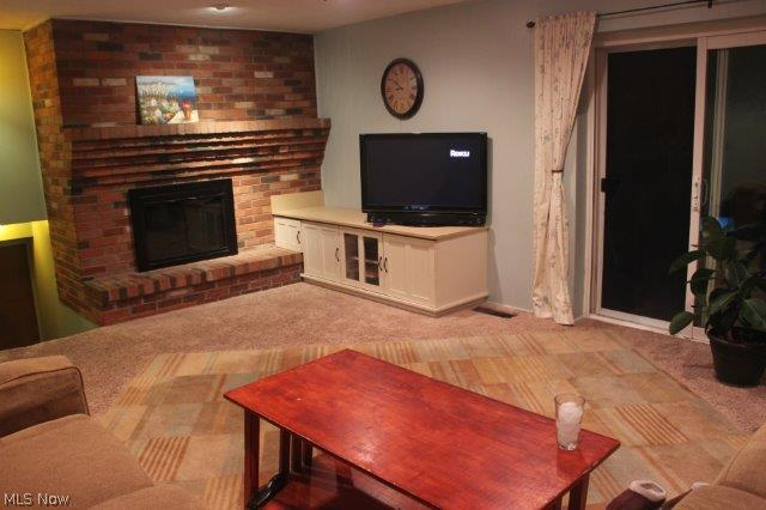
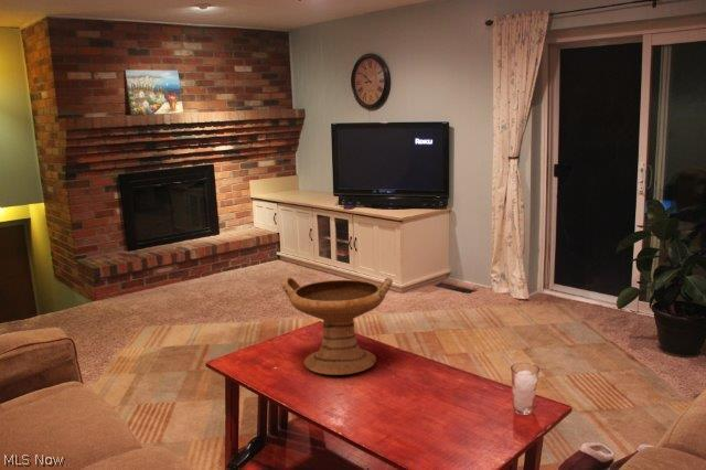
+ decorative bowl (338, 320)
